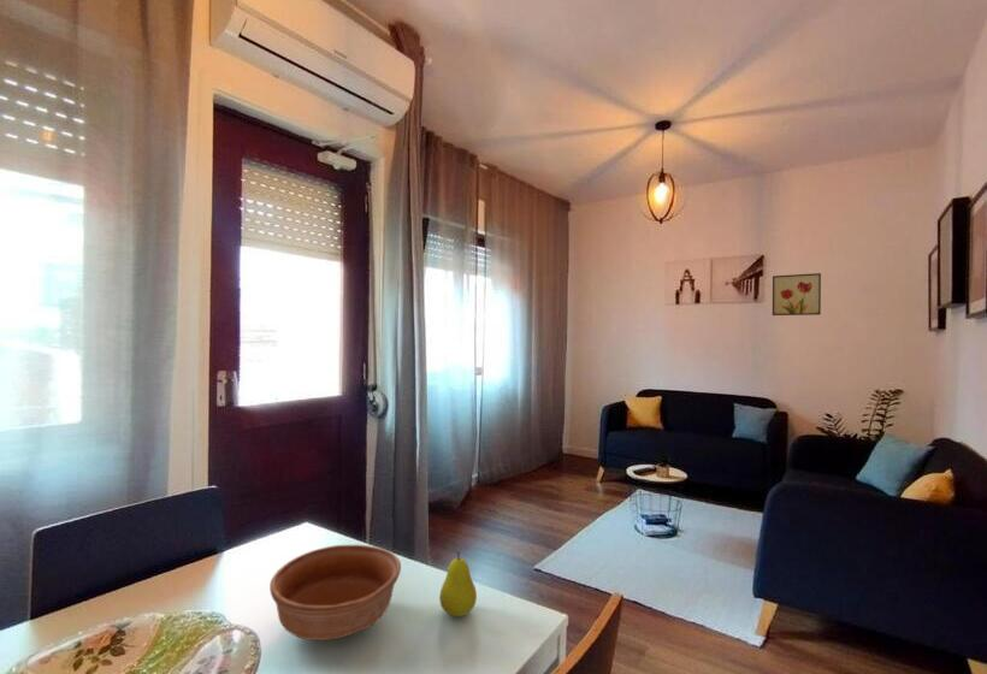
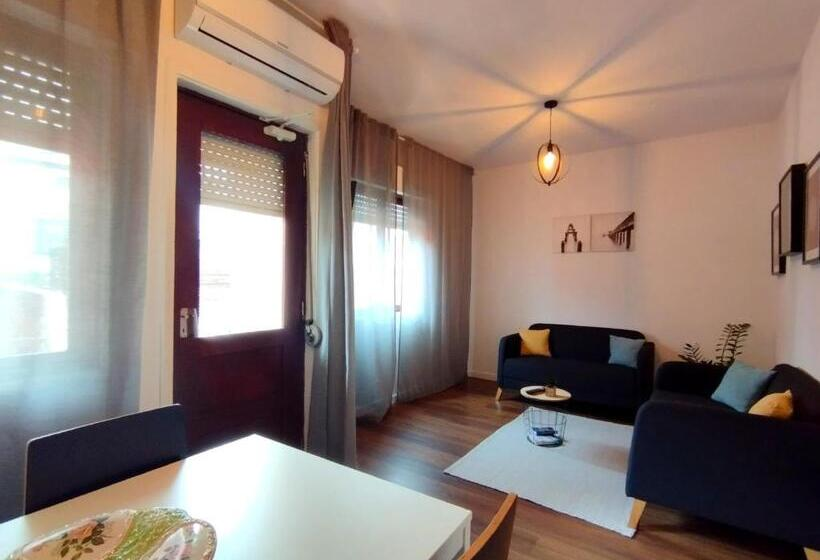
- wall art (796, 295)
- bowl (337, 596)
- fruit (457, 580)
